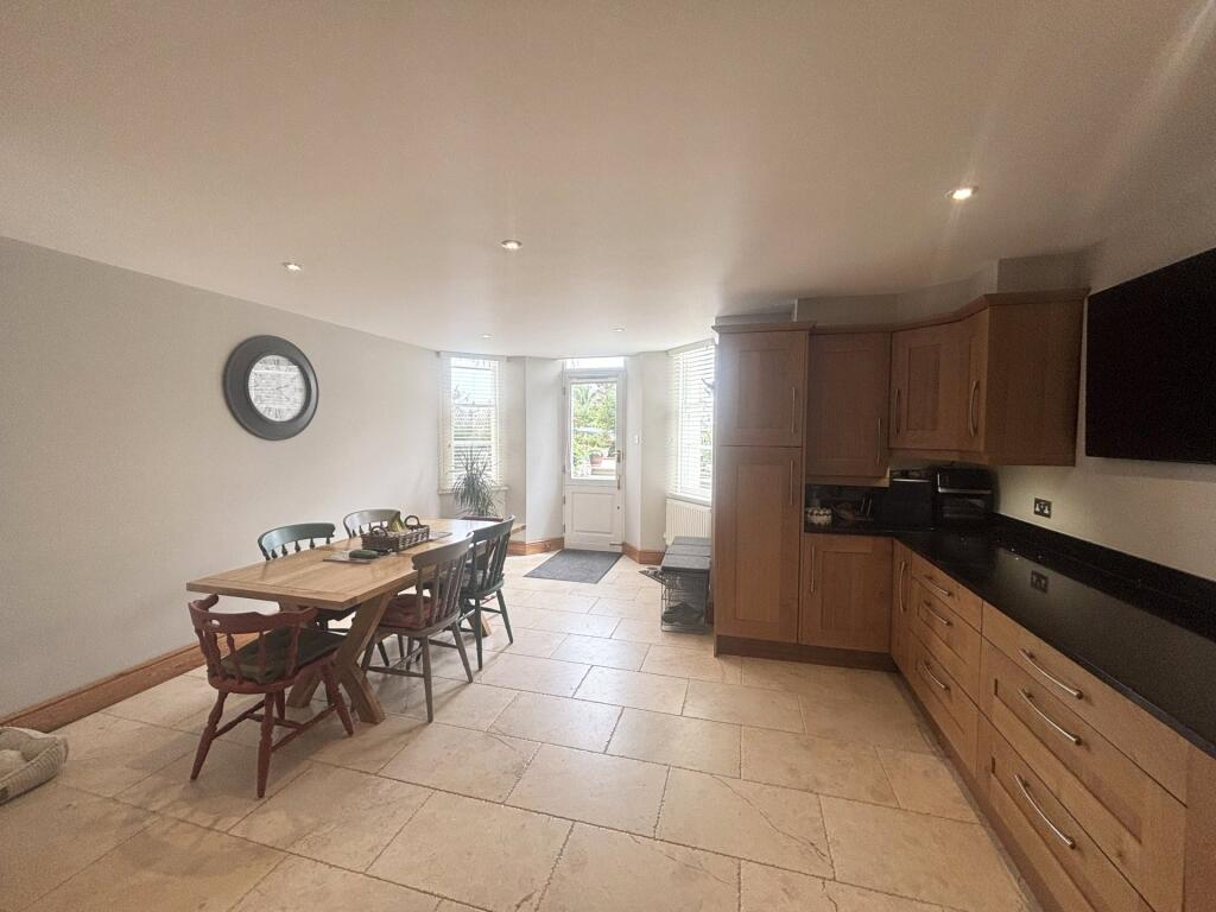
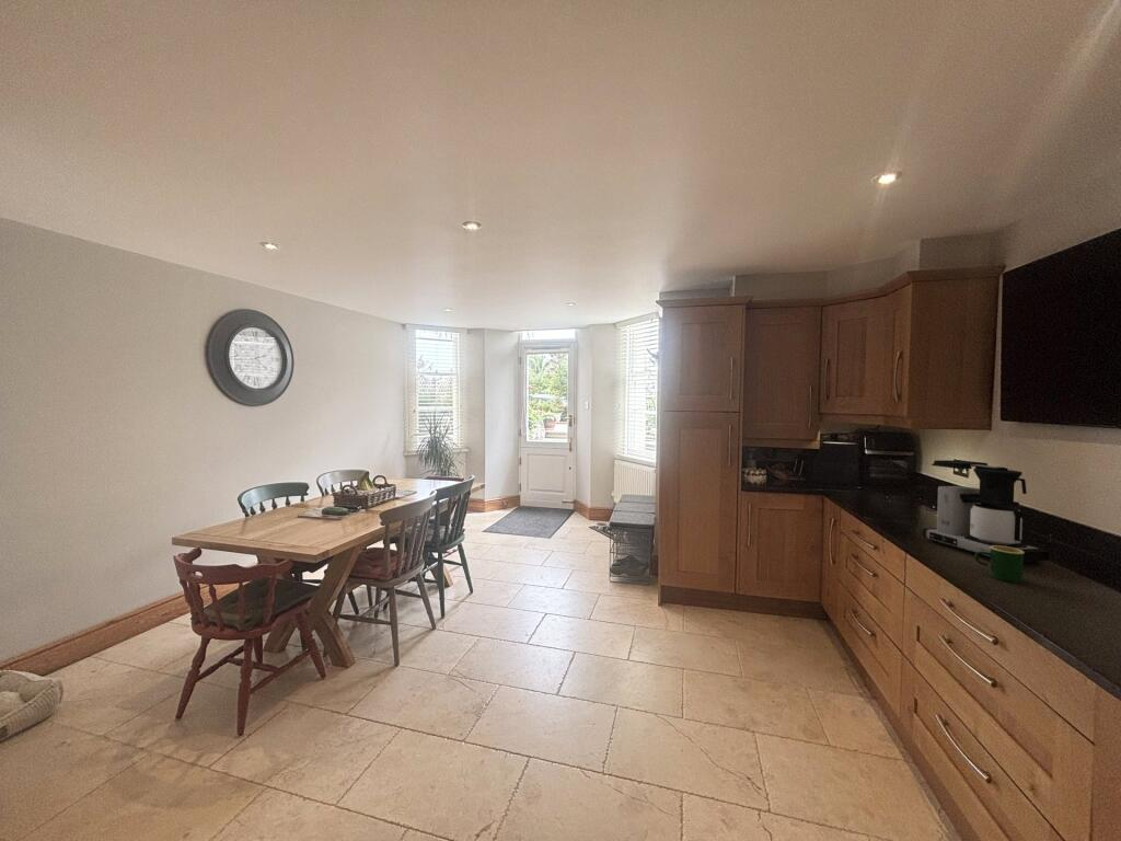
+ mug (997, 562)
+ coffee maker (981, 507)
